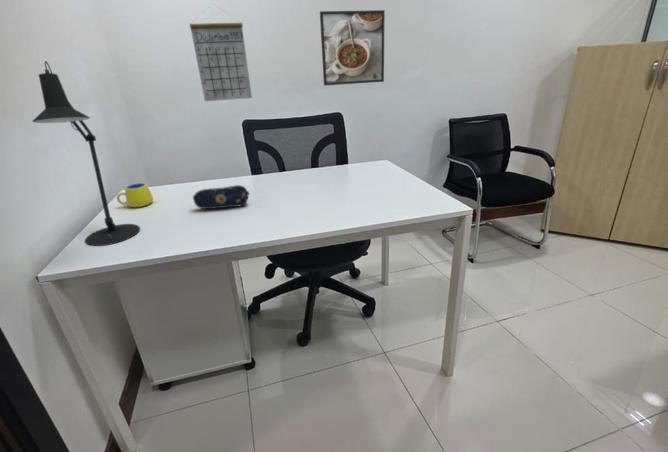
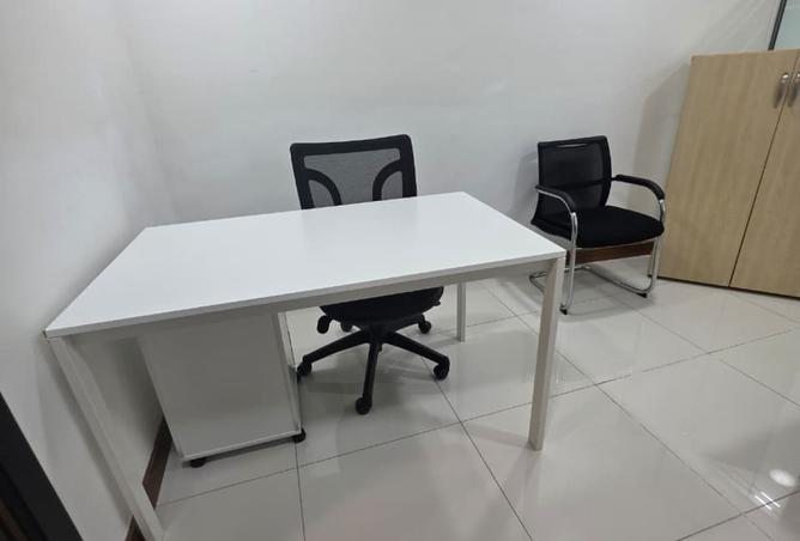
- desk lamp (92, 158)
- calendar (221, 53)
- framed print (353, 48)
- mug (134, 195)
- pencil case (221, 197)
